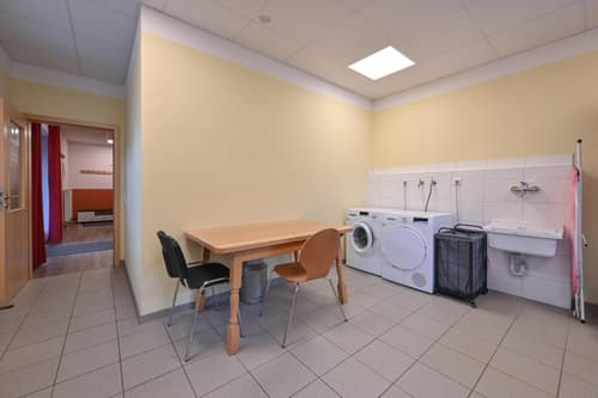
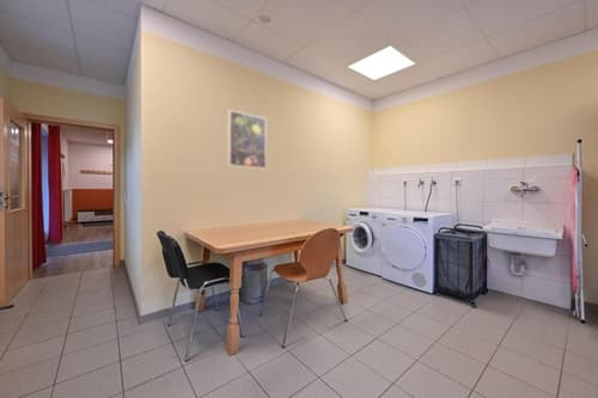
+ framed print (248, 141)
